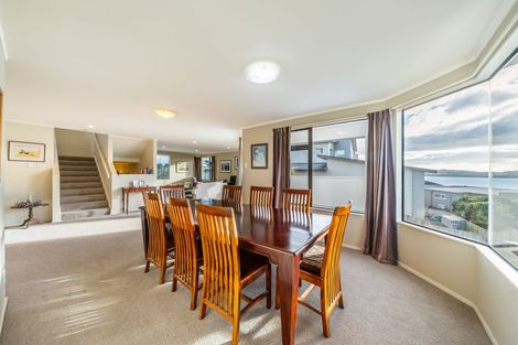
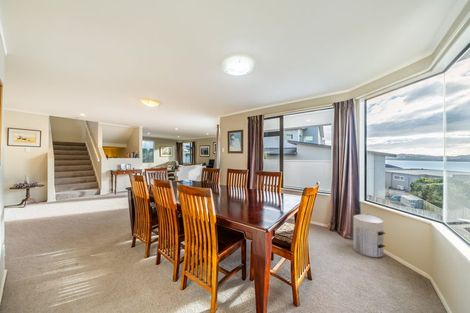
+ waste bin (367, 232)
